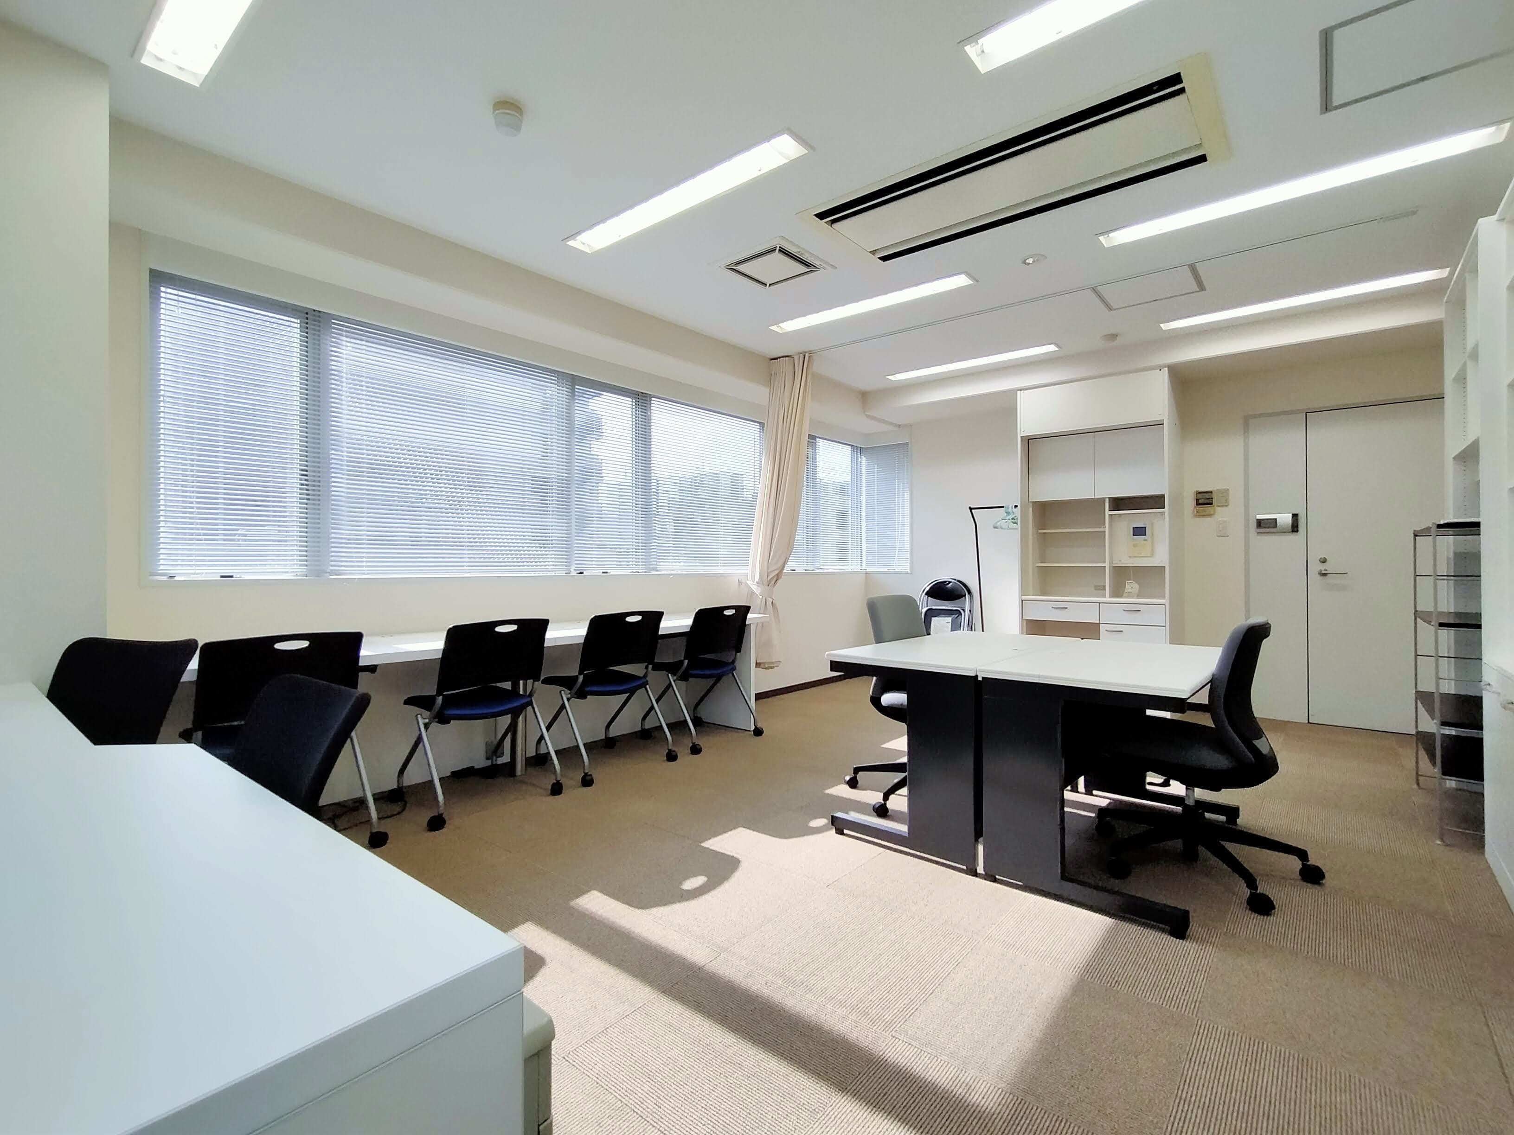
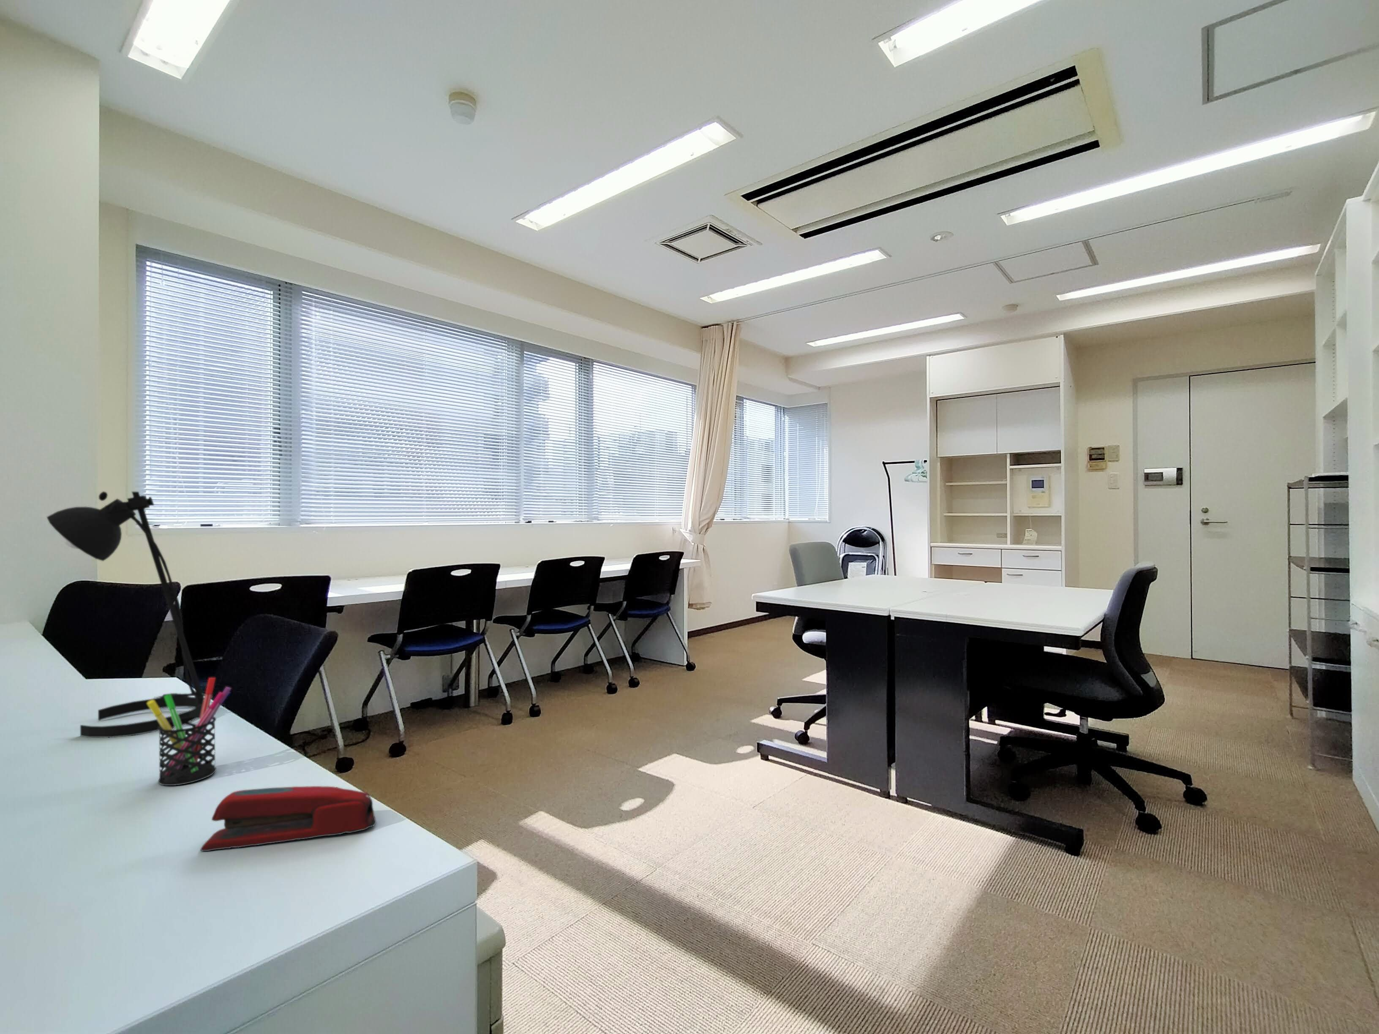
+ desk lamp (165, 596)
+ pen holder (187, 728)
+ stapler (294, 810)
